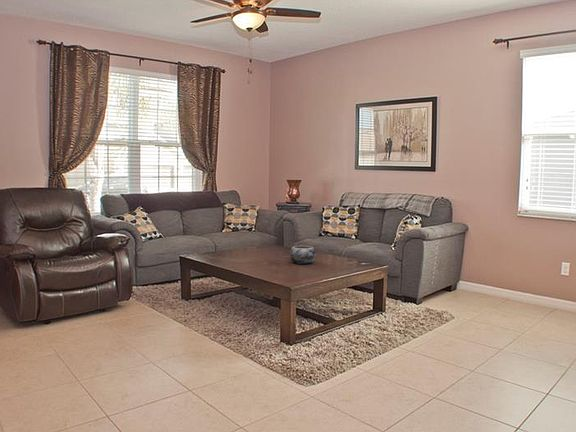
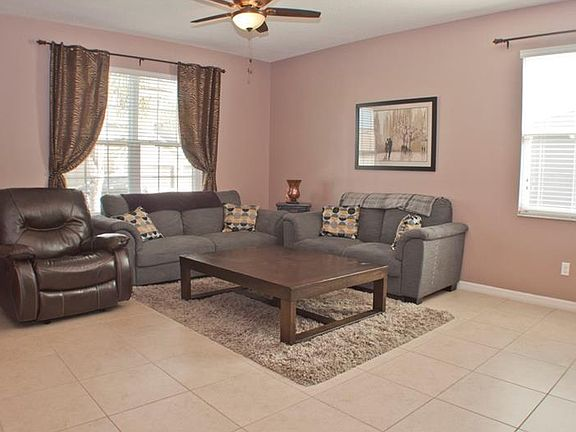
- decorative bowl (302, 254)
